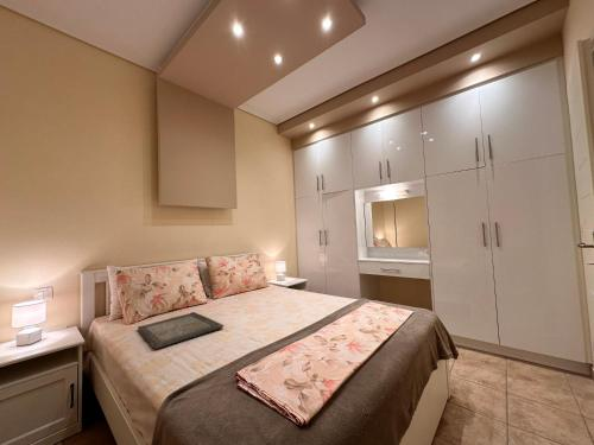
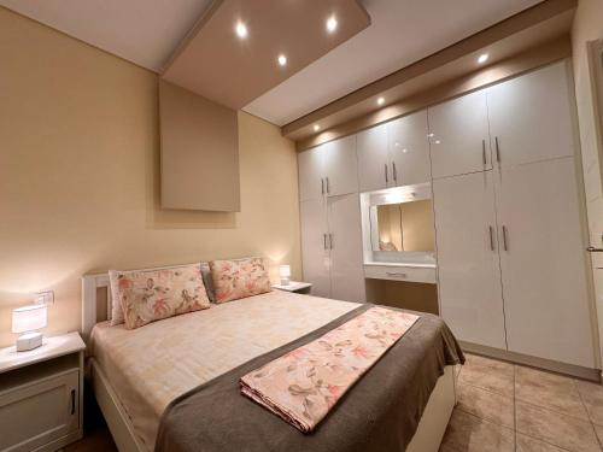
- serving tray (179, 326)
